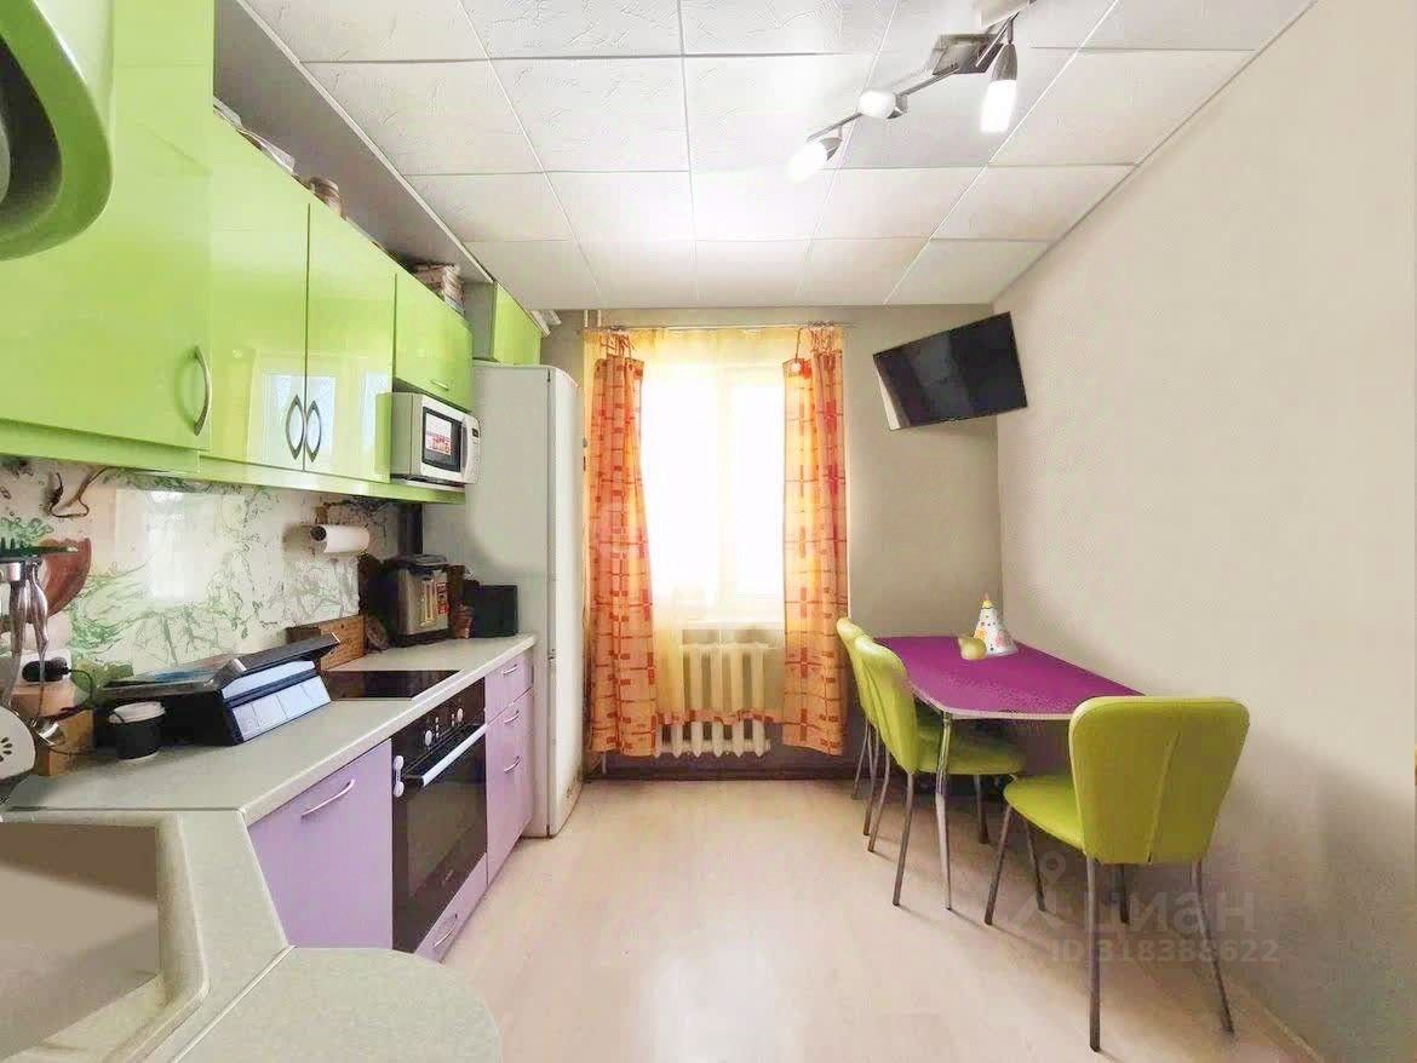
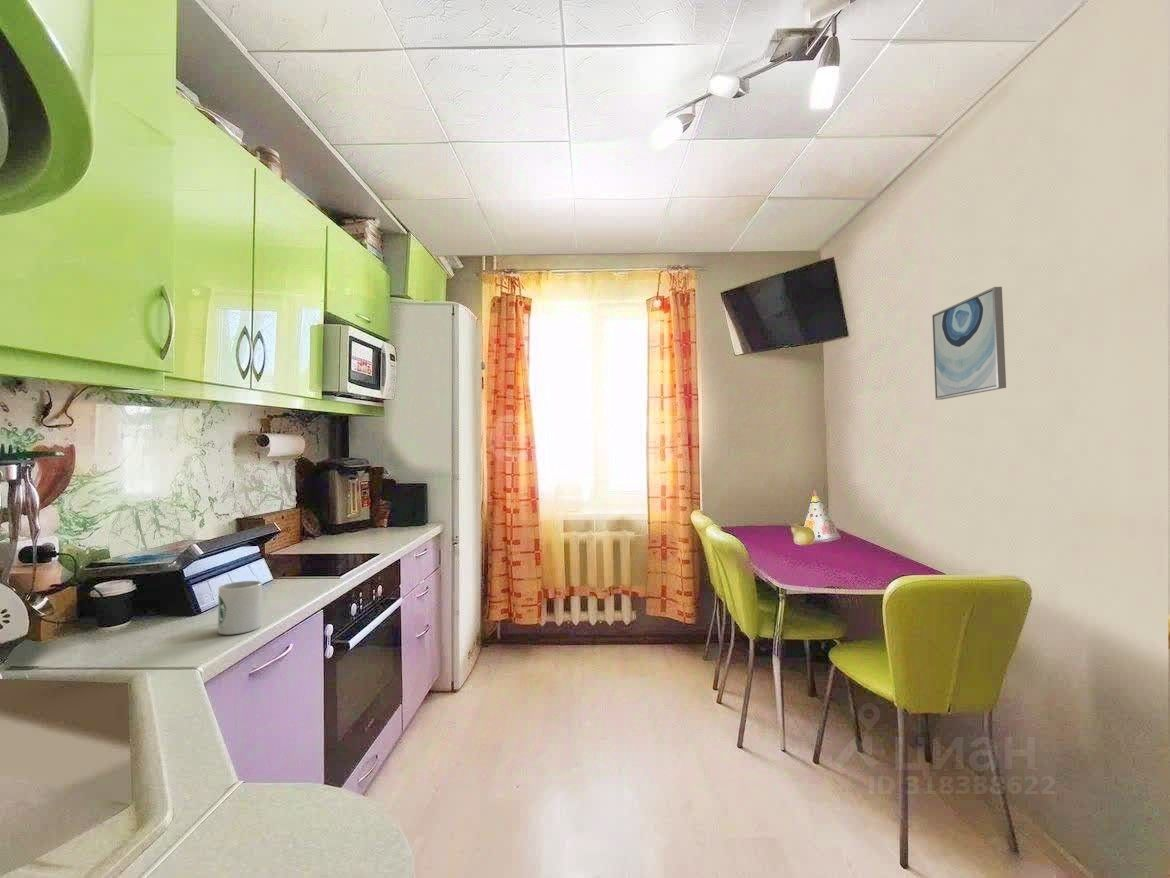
+ mug (239, 604)
+ wall art (965, 348)
